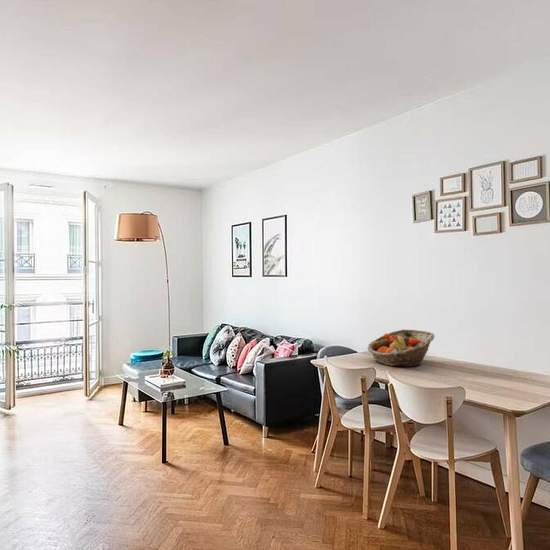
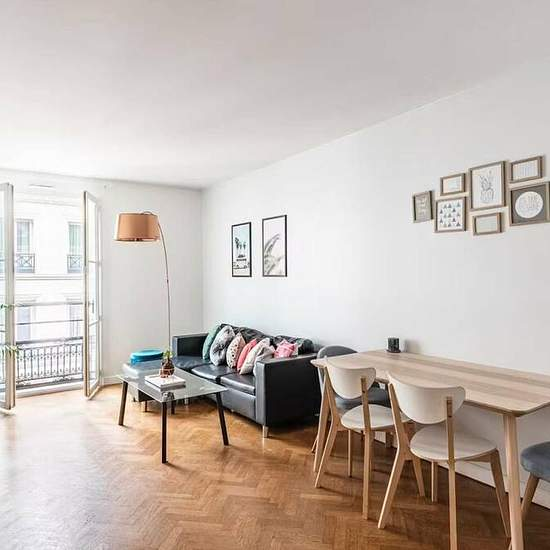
- fruit basket (400, 347)
